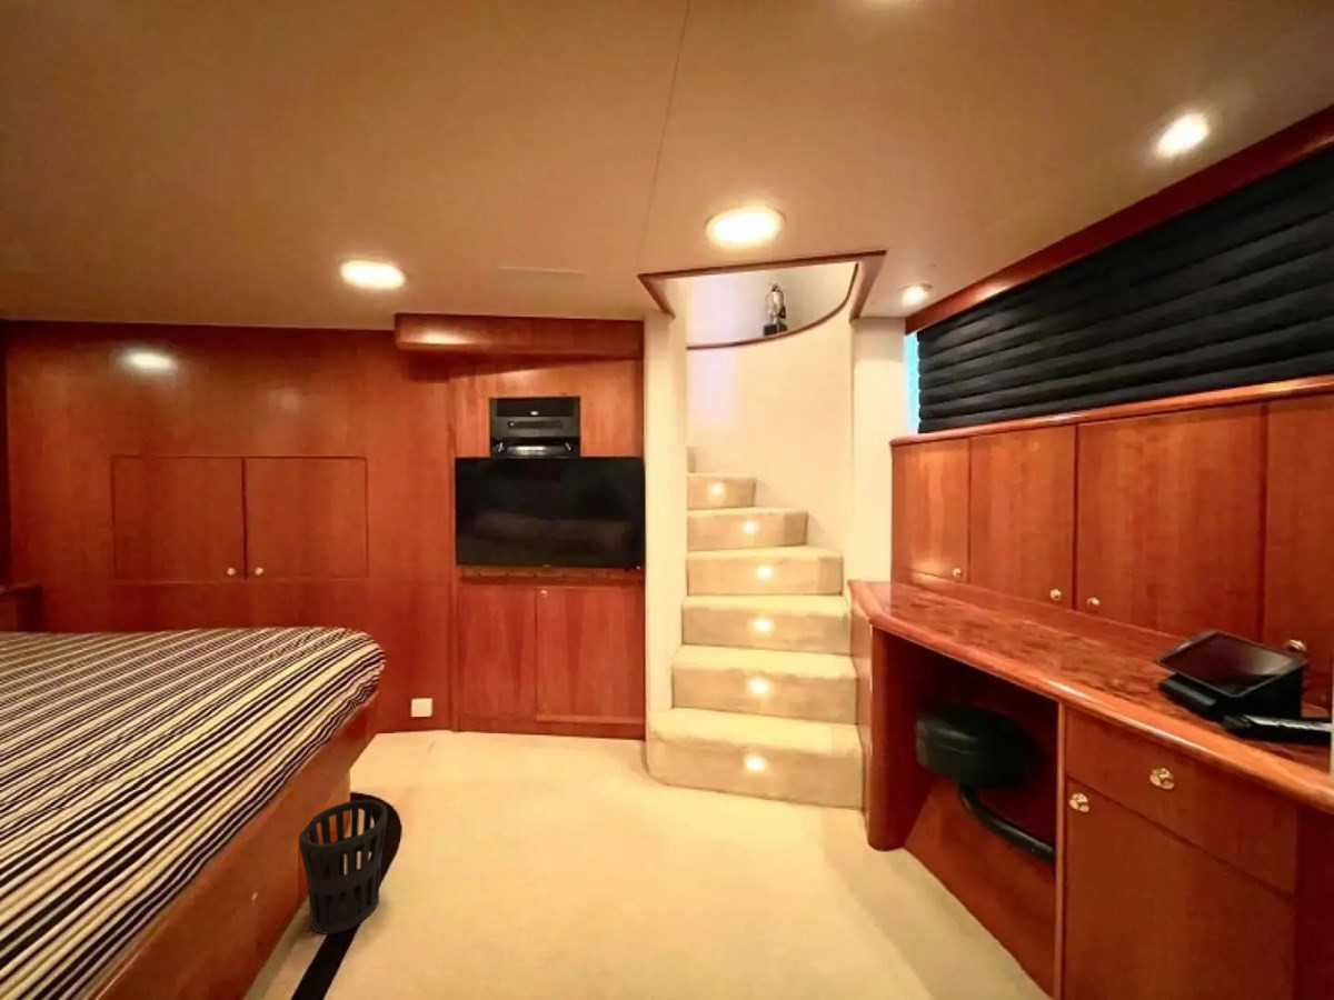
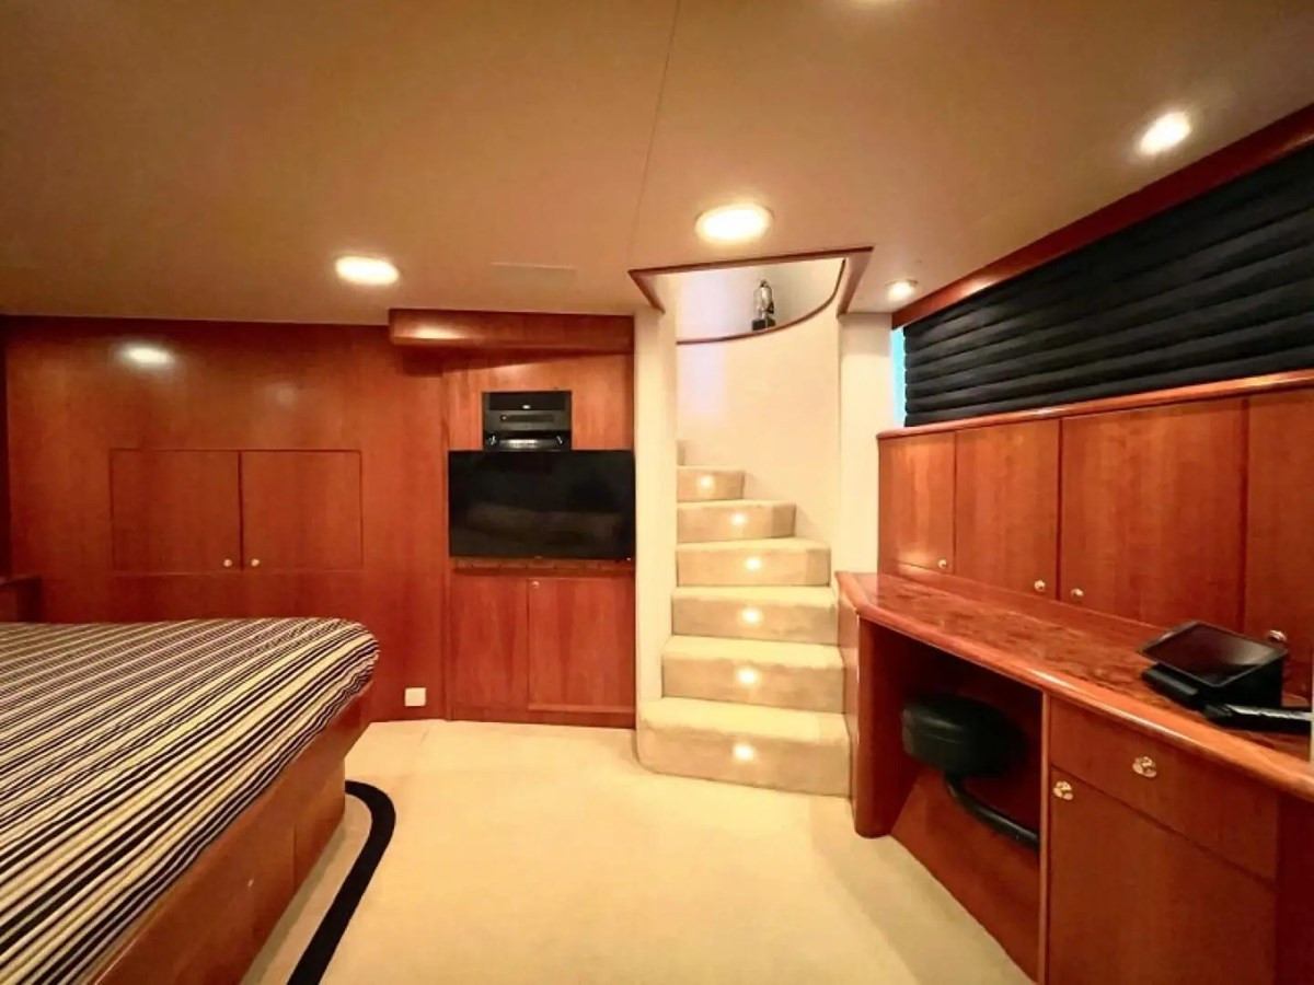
- wastebasket (346, 864)
